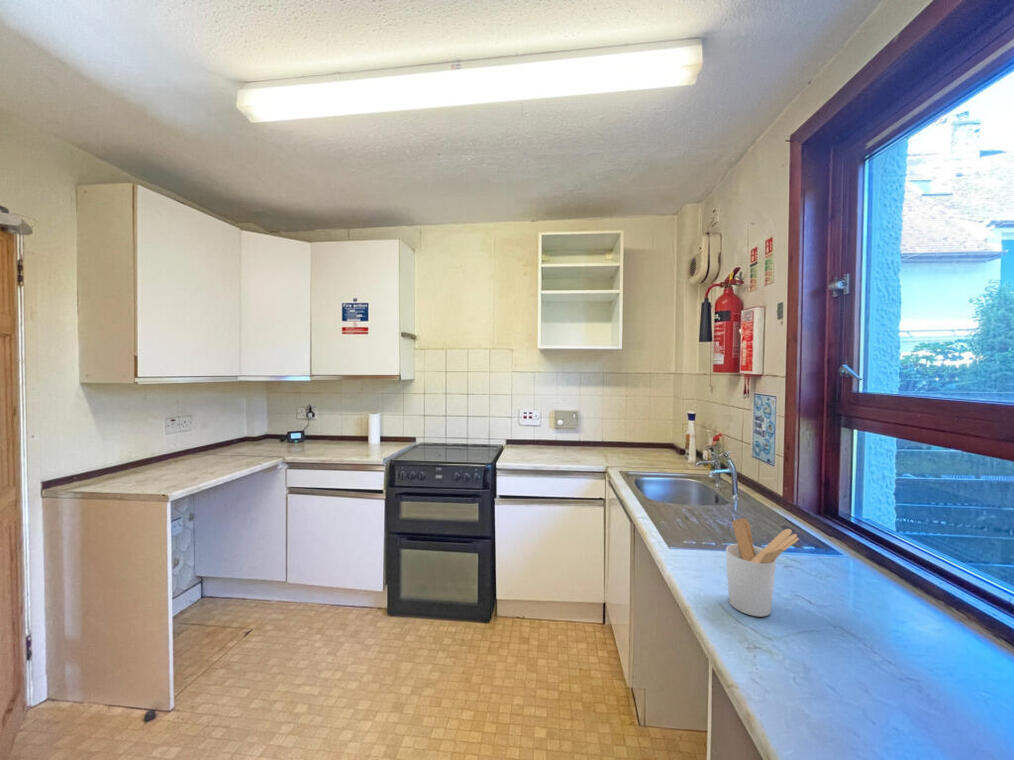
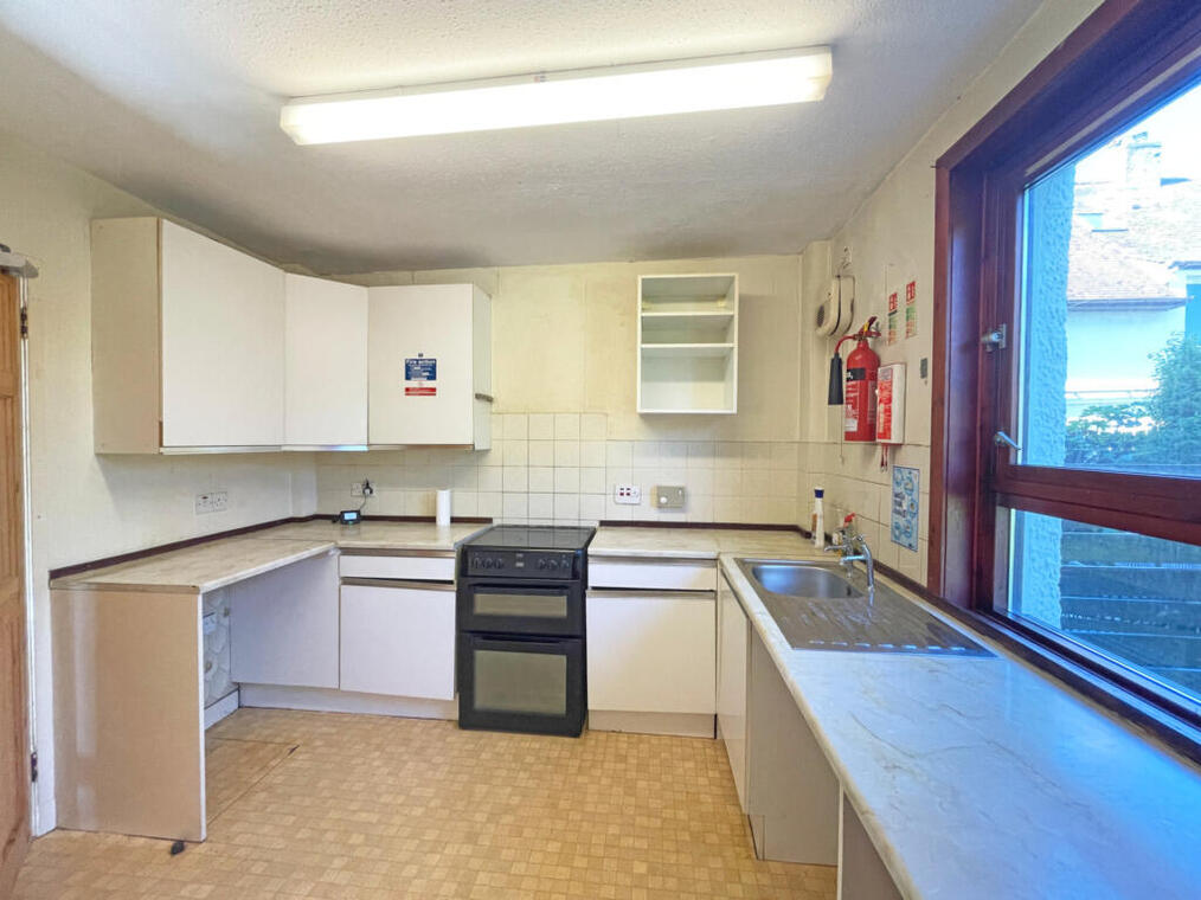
- utensil holder (762, 567)
